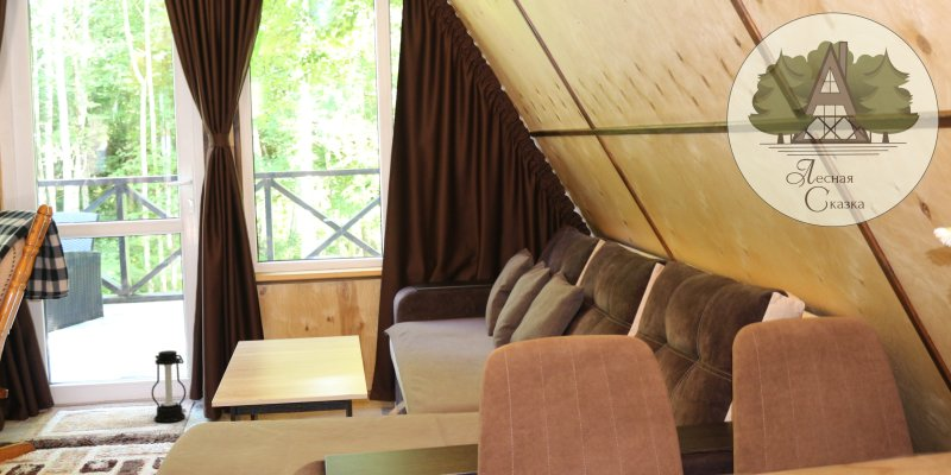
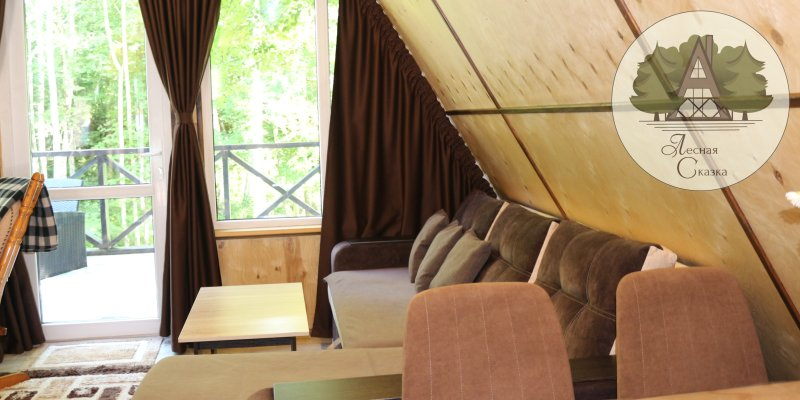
- lantern (169, 384)
